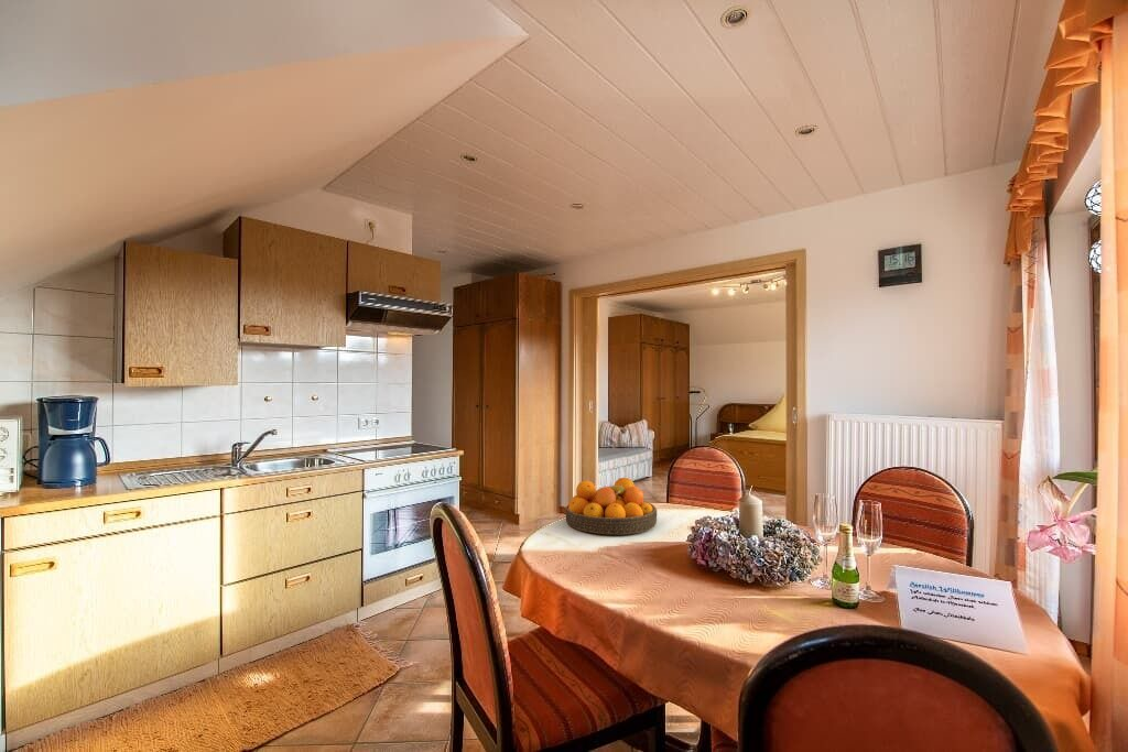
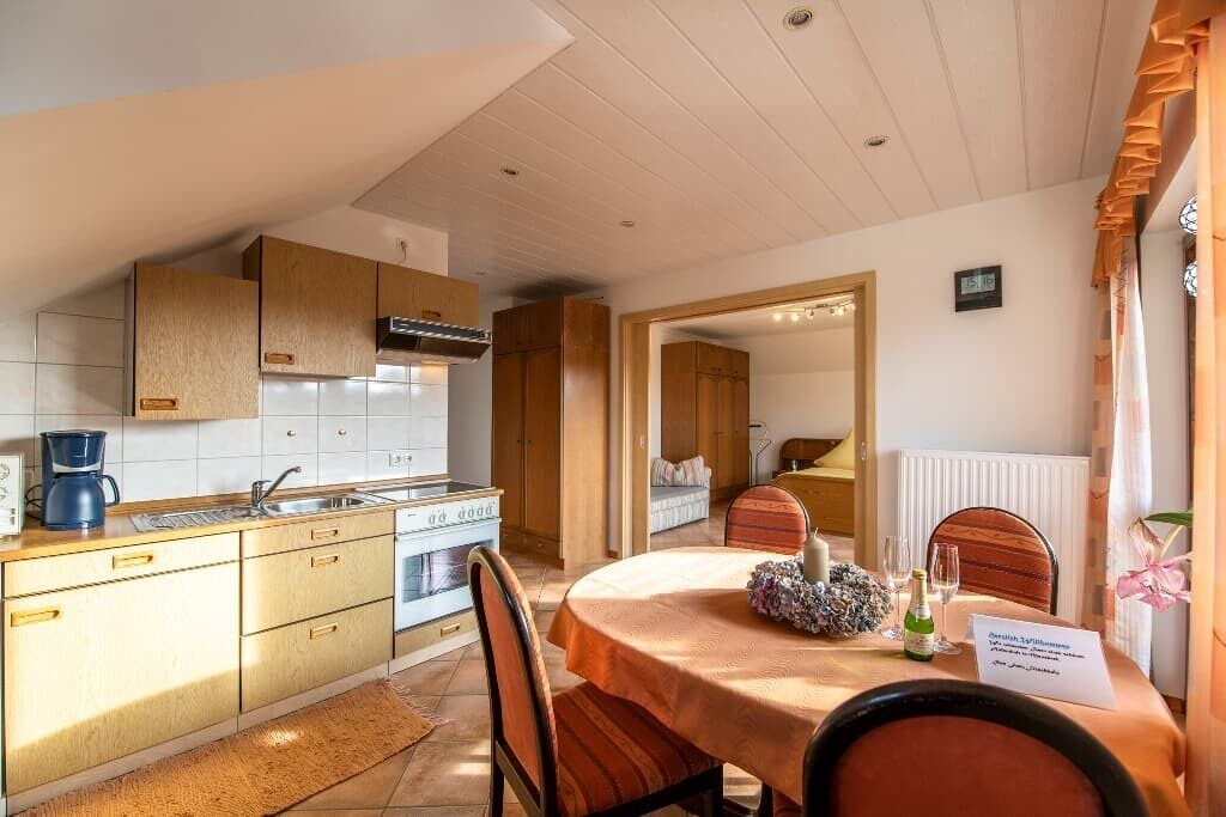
- fruit bowl (610, 501)
